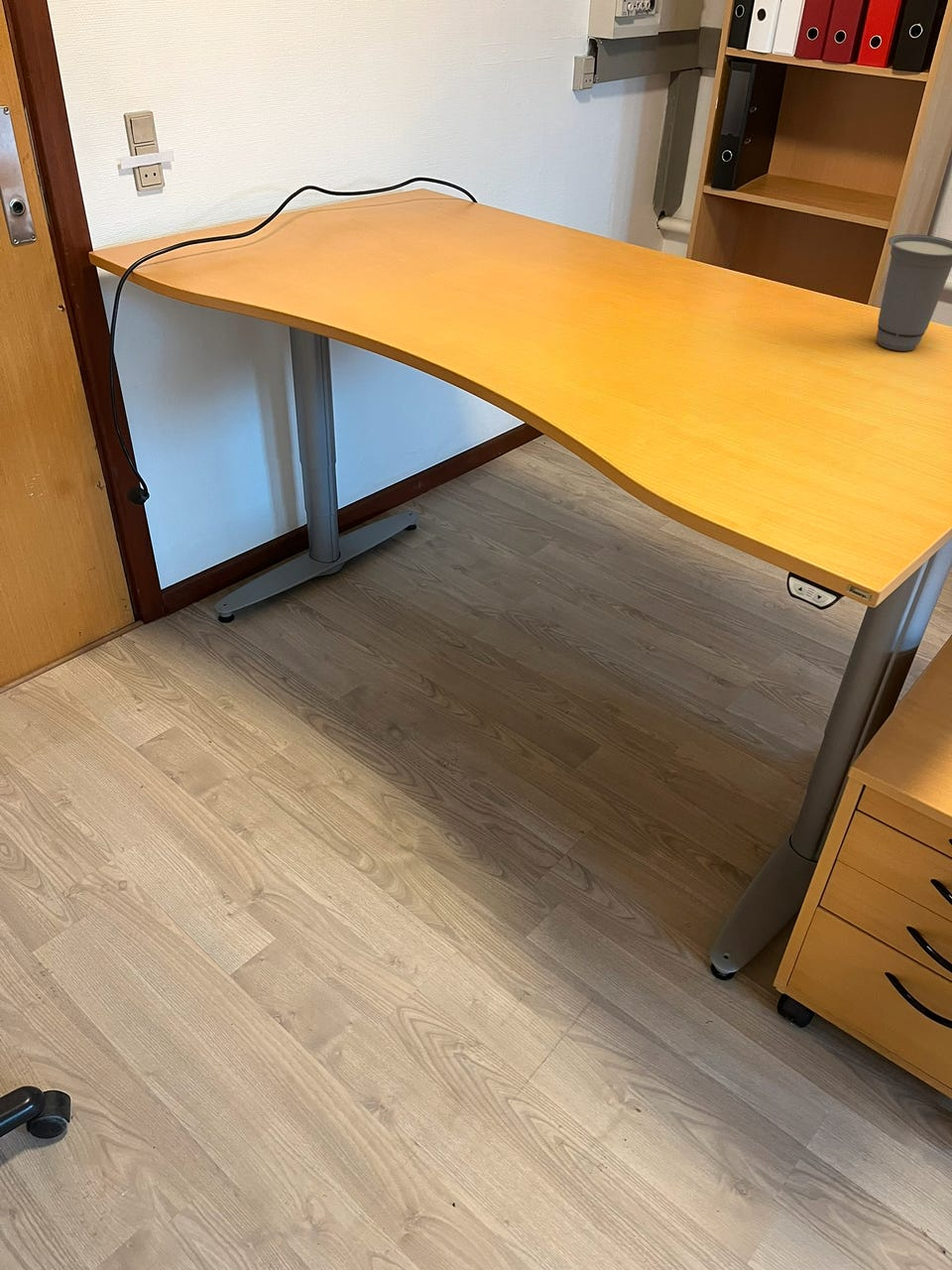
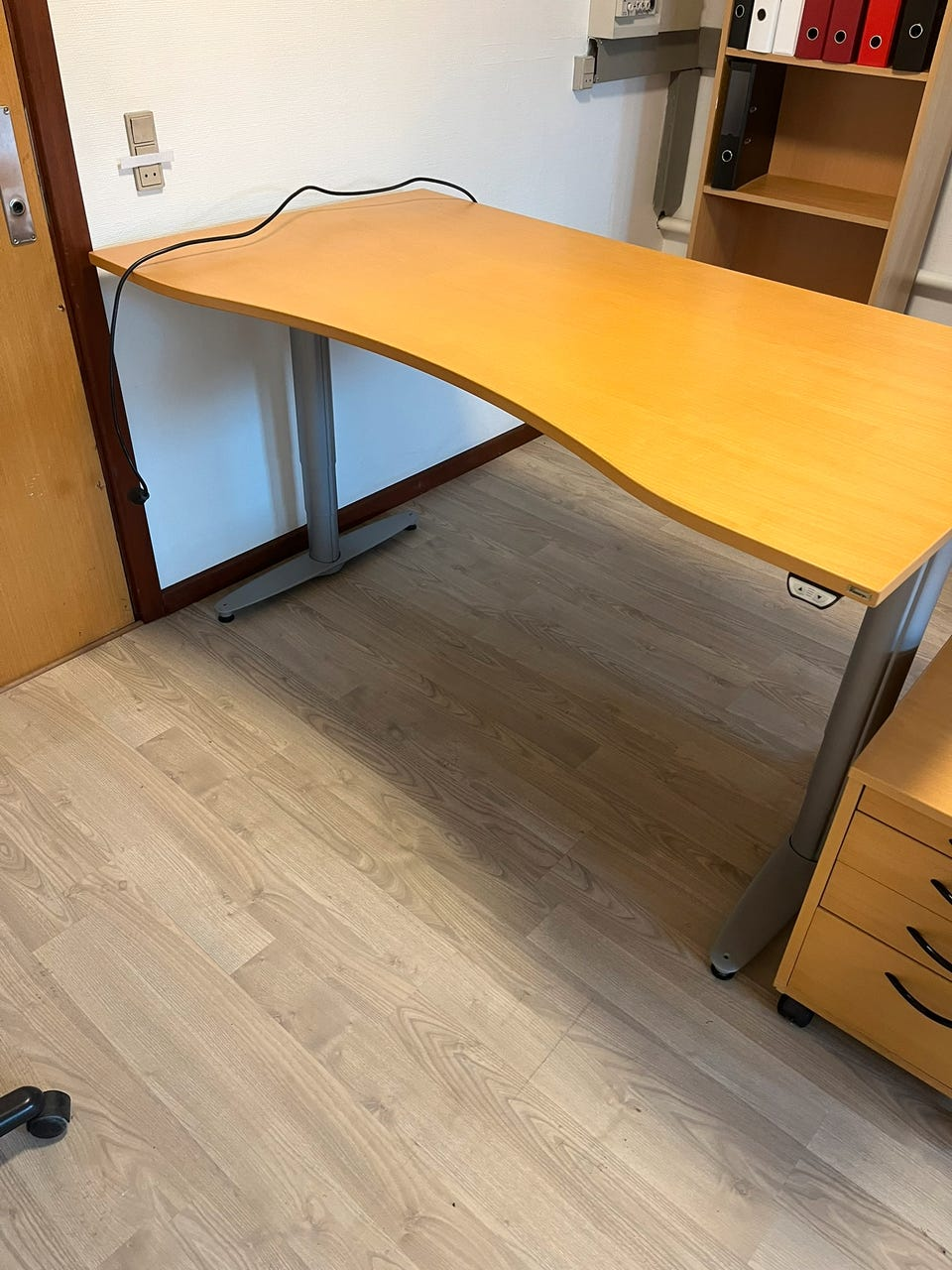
- cup (910, 296)
